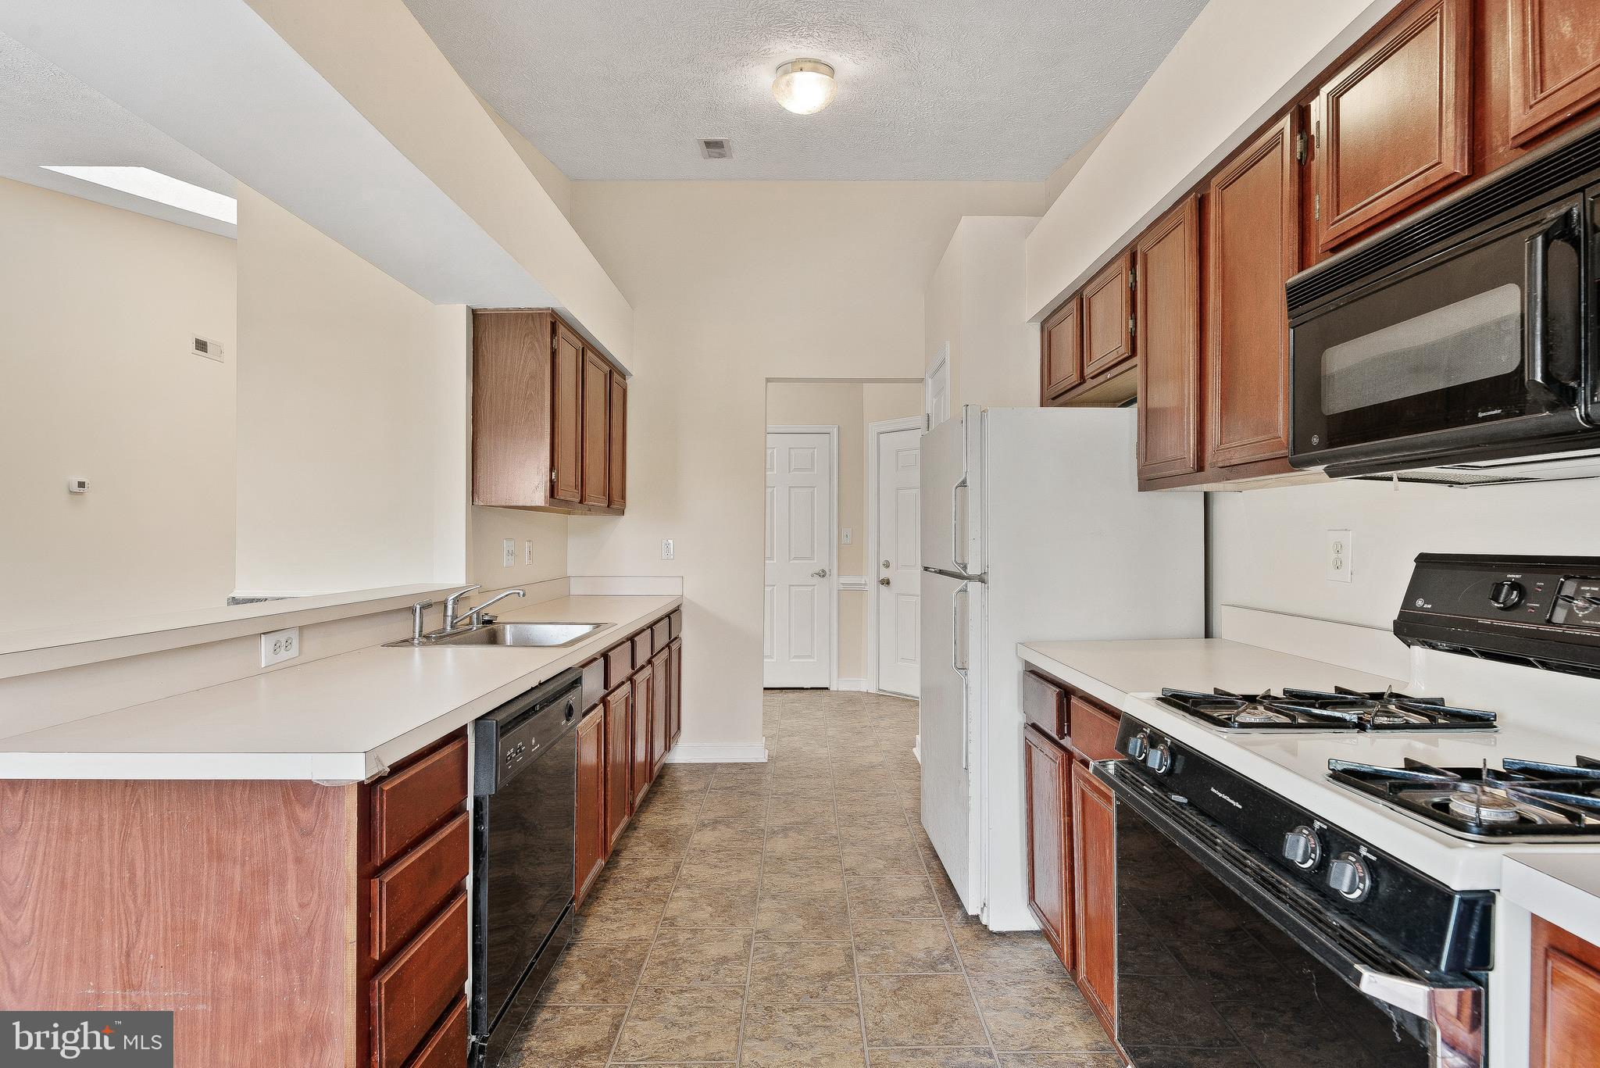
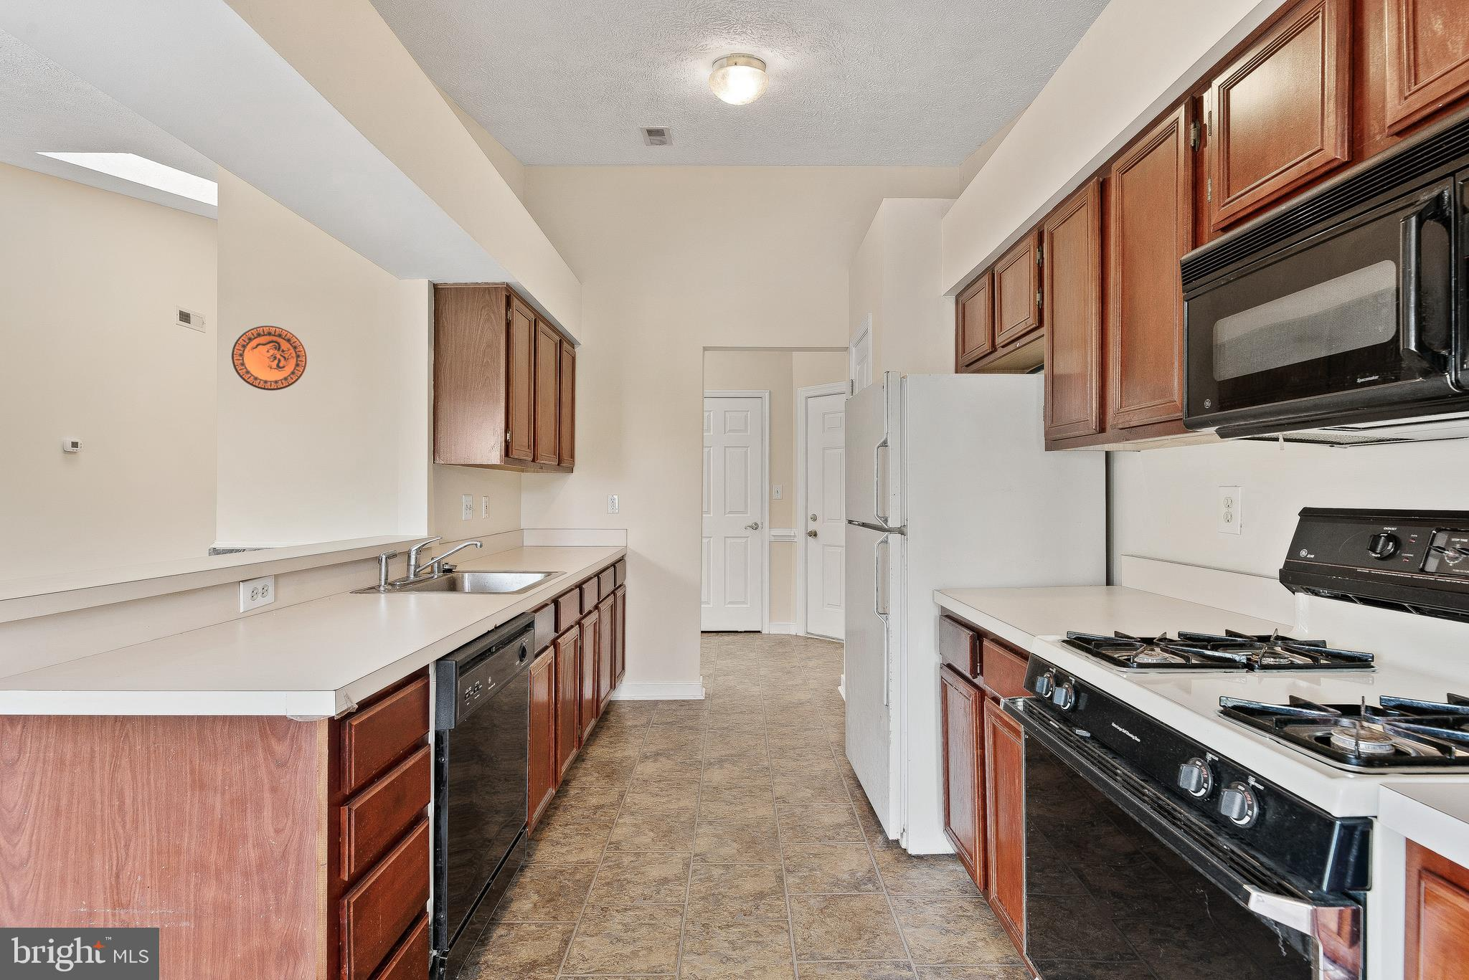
+ decorative plate (270, 358)
